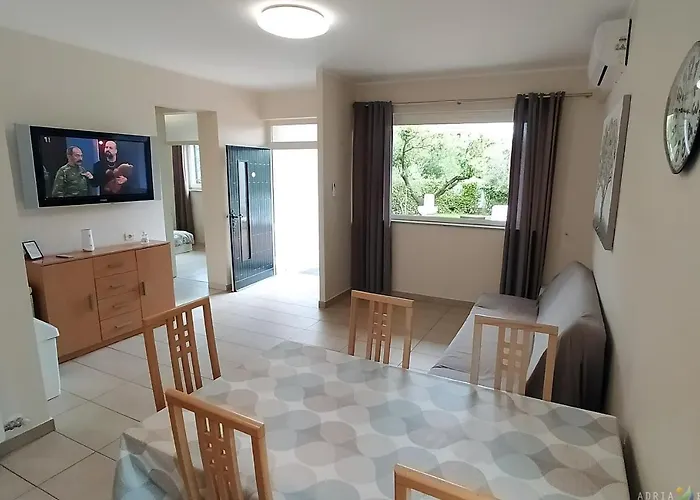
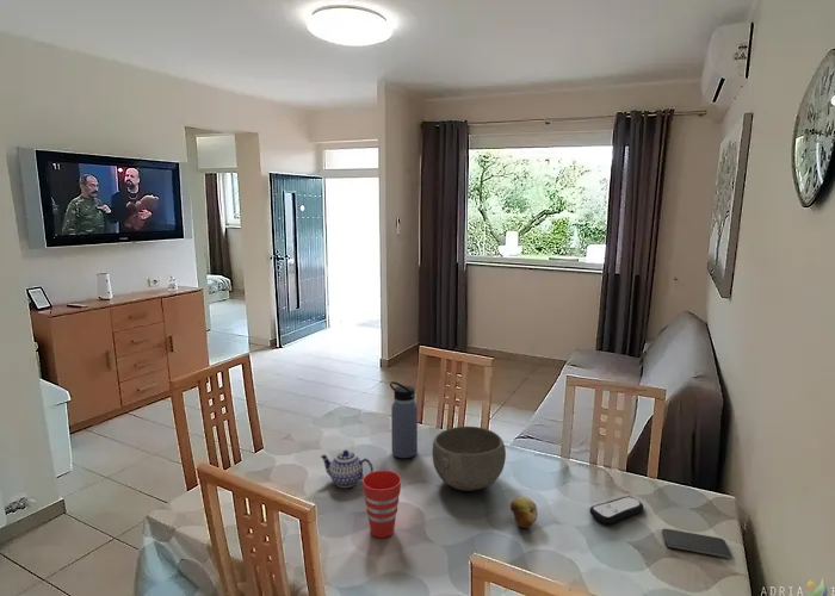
+ bowl (466, 461)
+ water bottle (403, 416)
+ teapot (346, 466)
+ fruit (522, 511)
+ smartphone (694, 542)
+ cup (382, 504)
+ remote control (617, 508)
